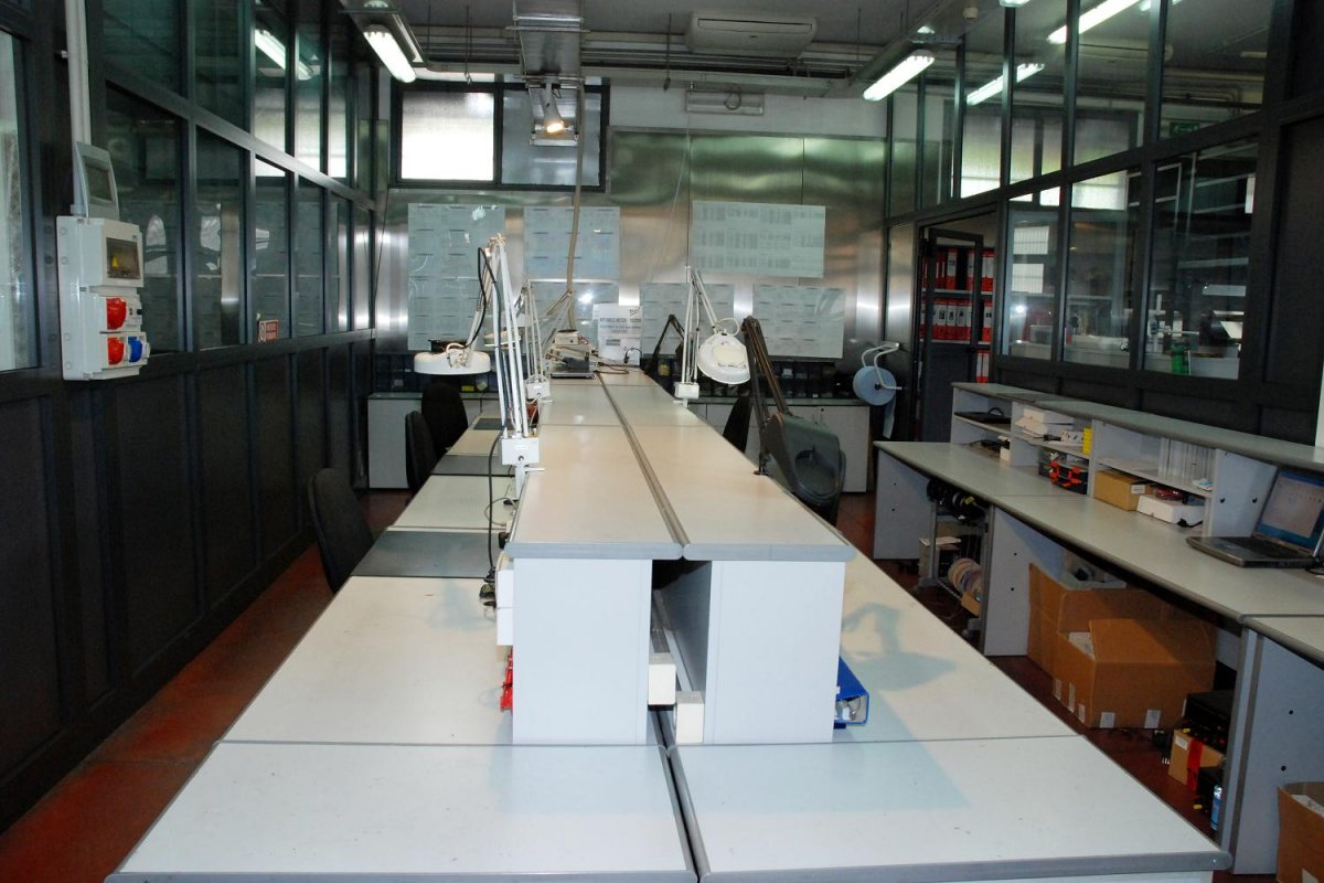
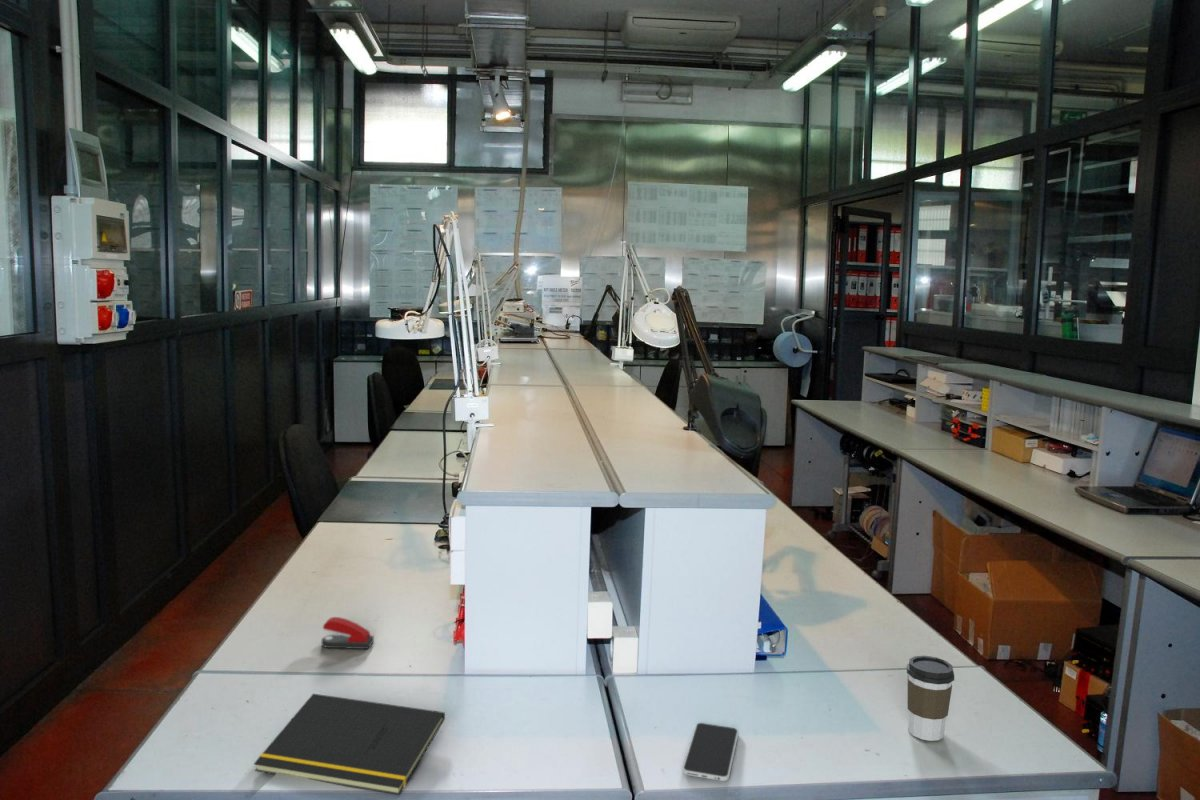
+ notepad (353, 740)
+ stapler (346, 631)
+ coffee cup (928, 698)
+ smartphone (711, 750)
